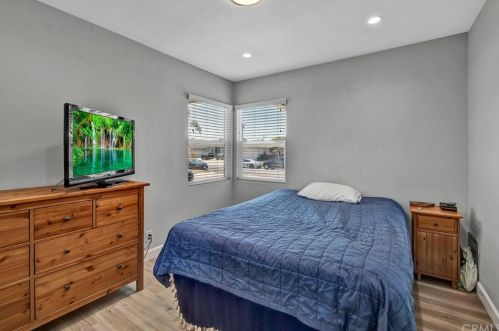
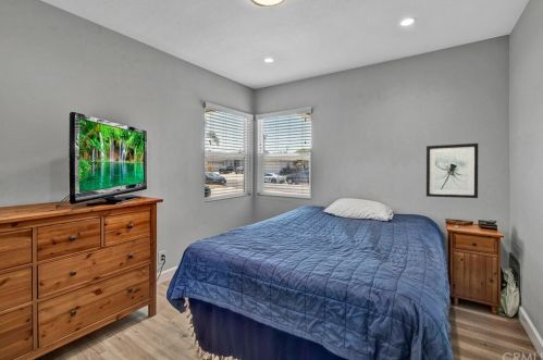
+ wall art (451, 171)
